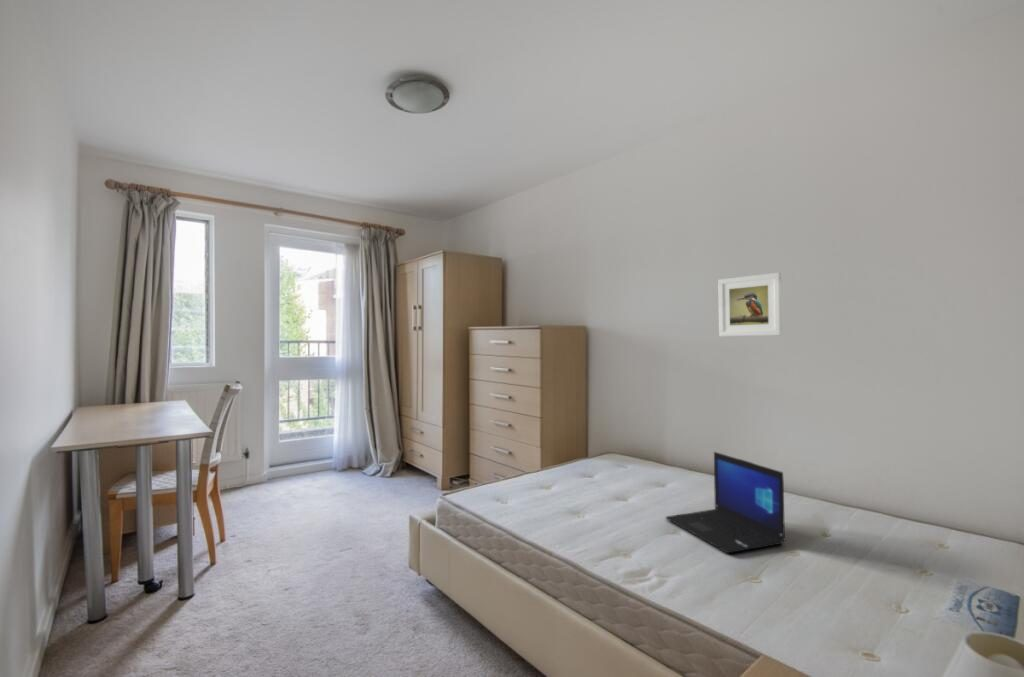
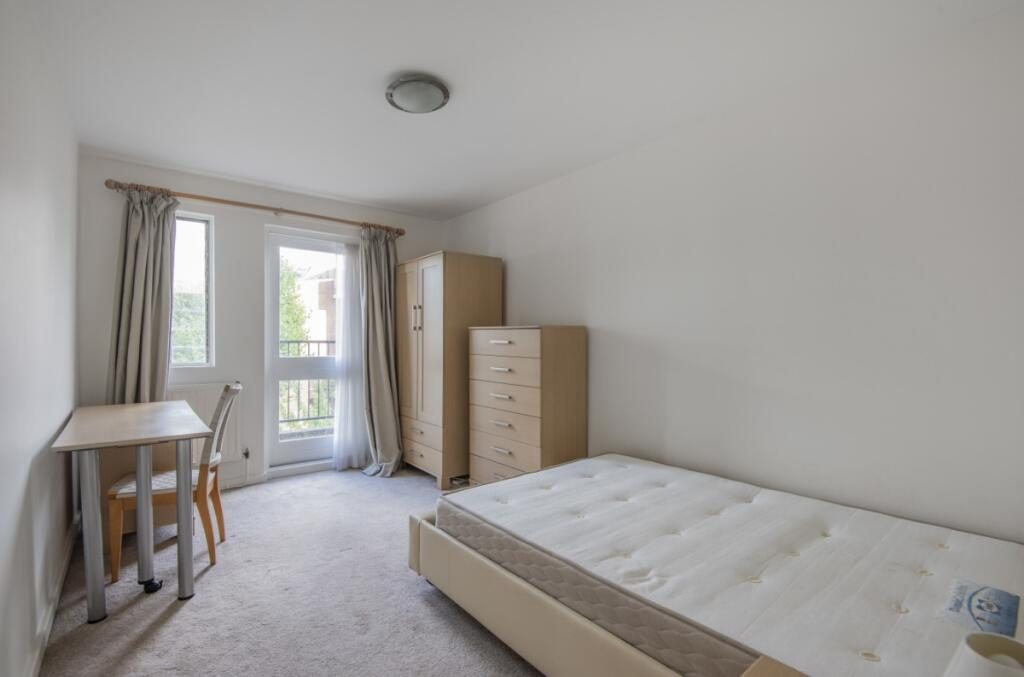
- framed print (748, 306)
- laptop (721, 497)
